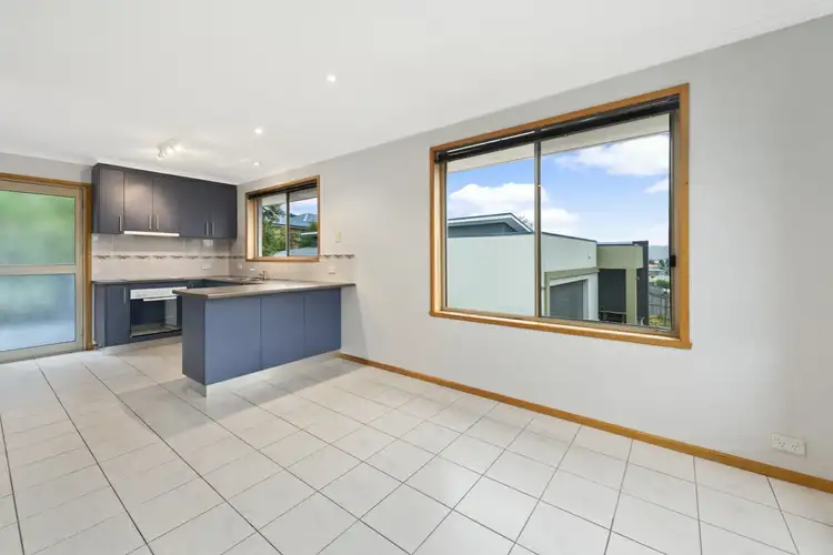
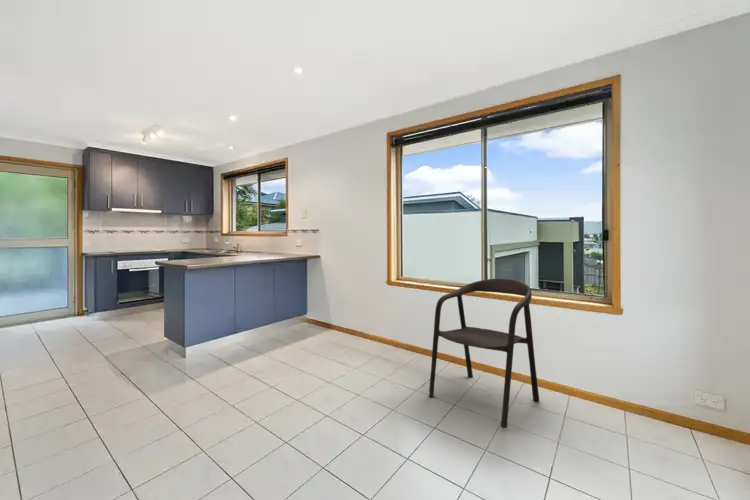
+ chair (483, 340)
